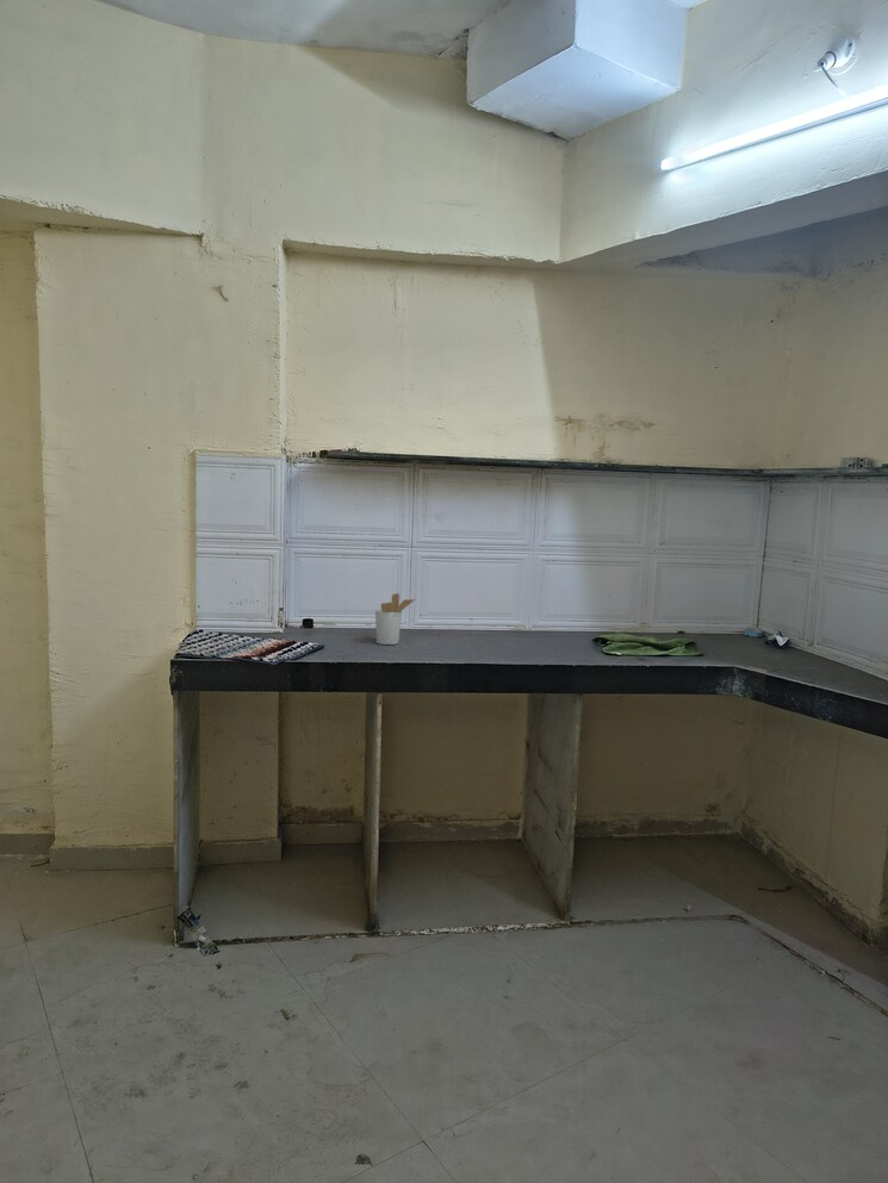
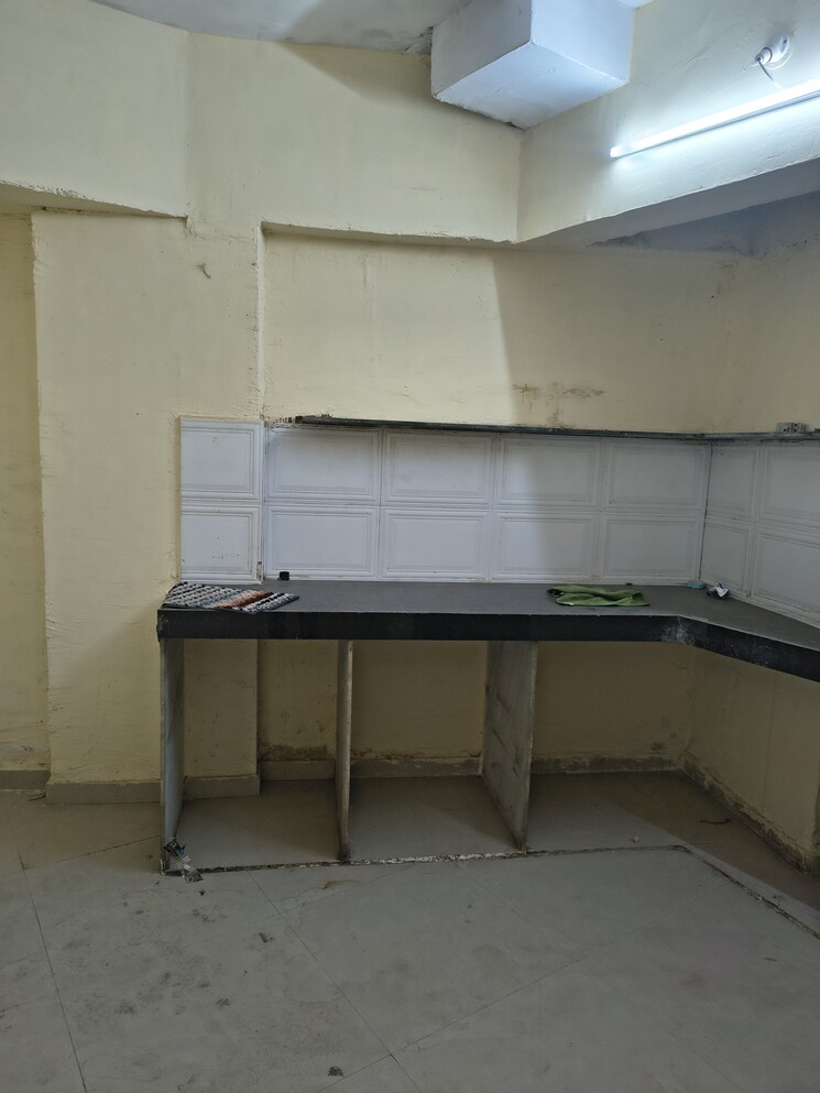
- utensil holder (395, 618)
